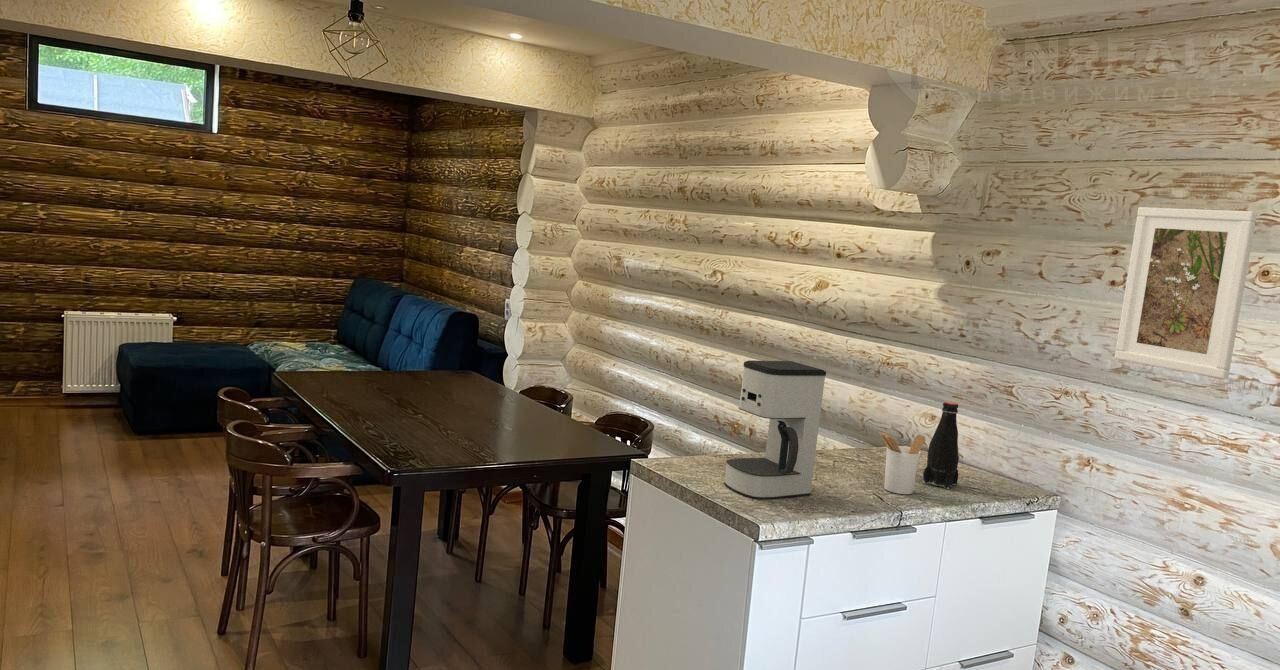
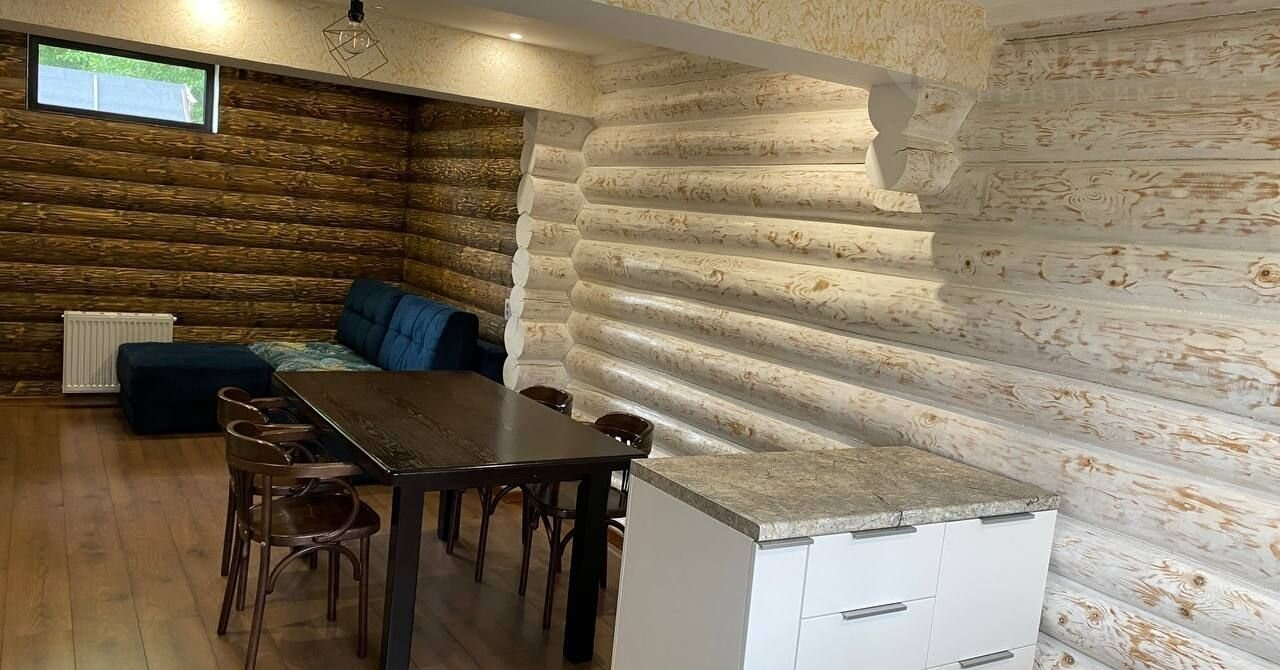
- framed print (1181, 289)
- bottle (945, 443)
- coffee maker (774, 428)
- utensil holder (896, 460)
